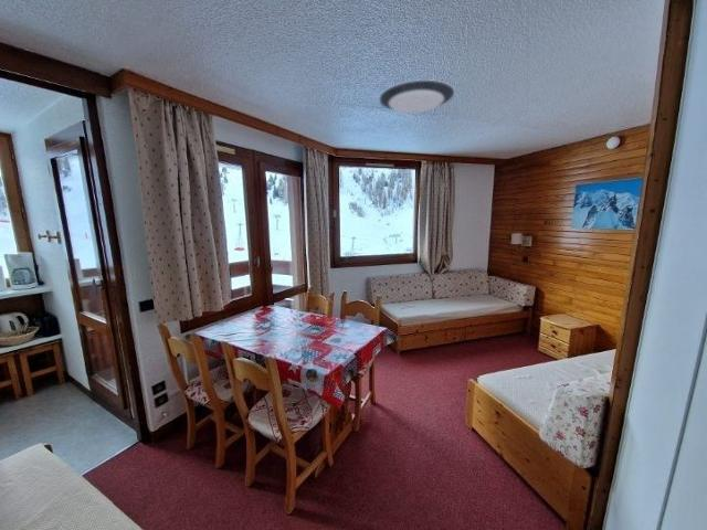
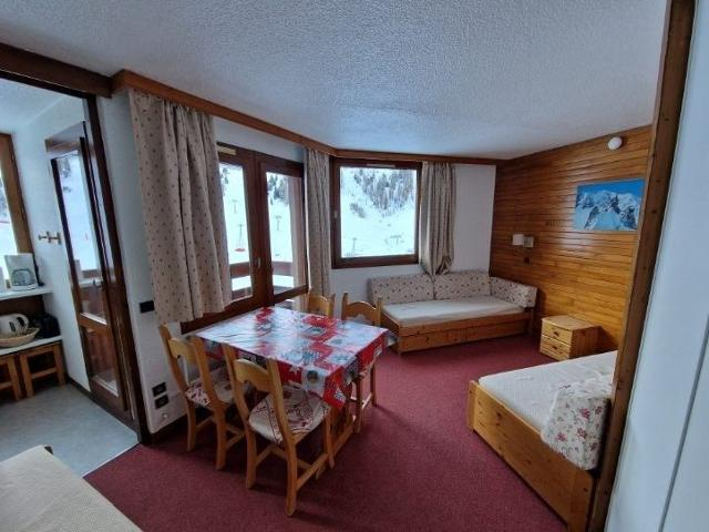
- ceiling light (415, 100)
